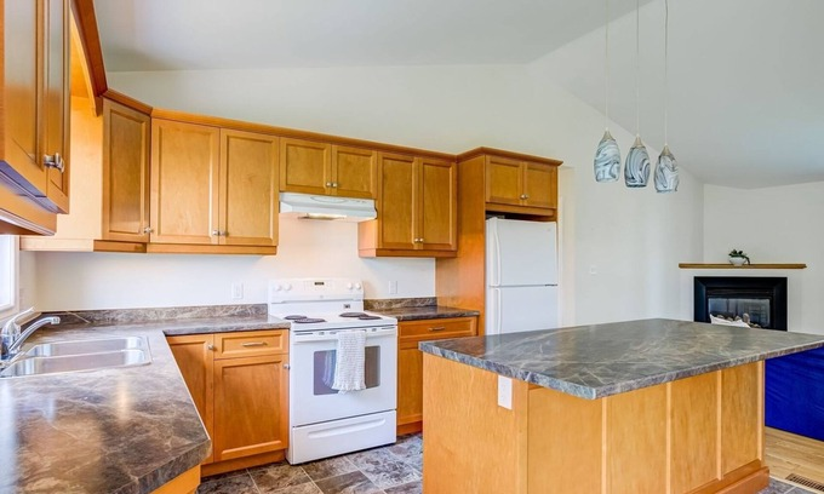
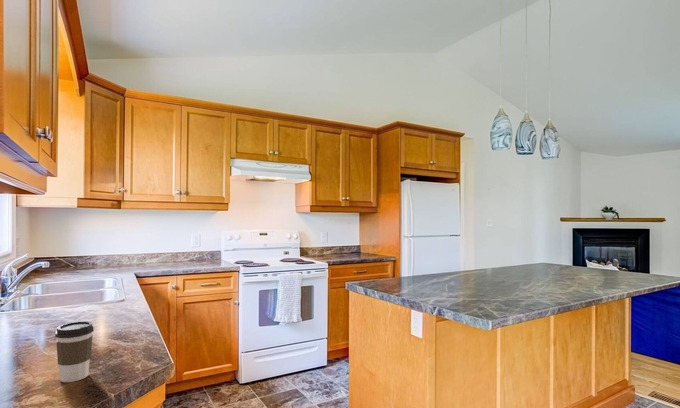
+ coffee cup (74, 351)
